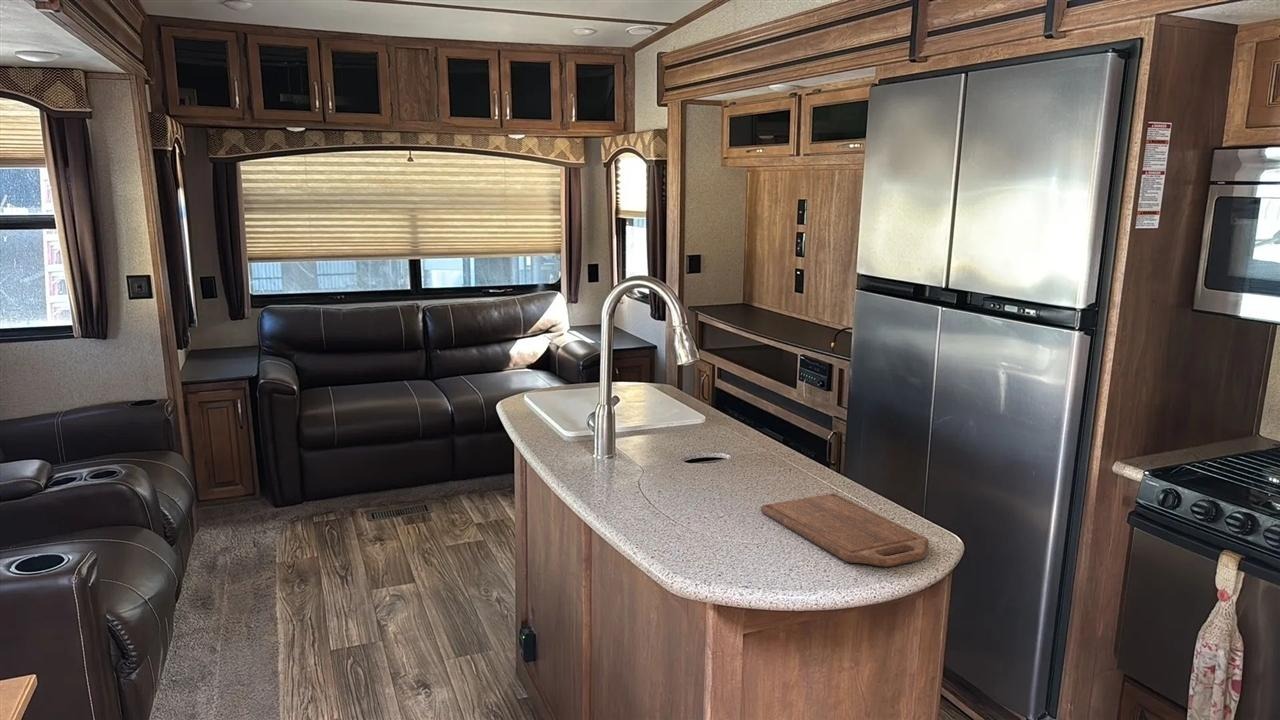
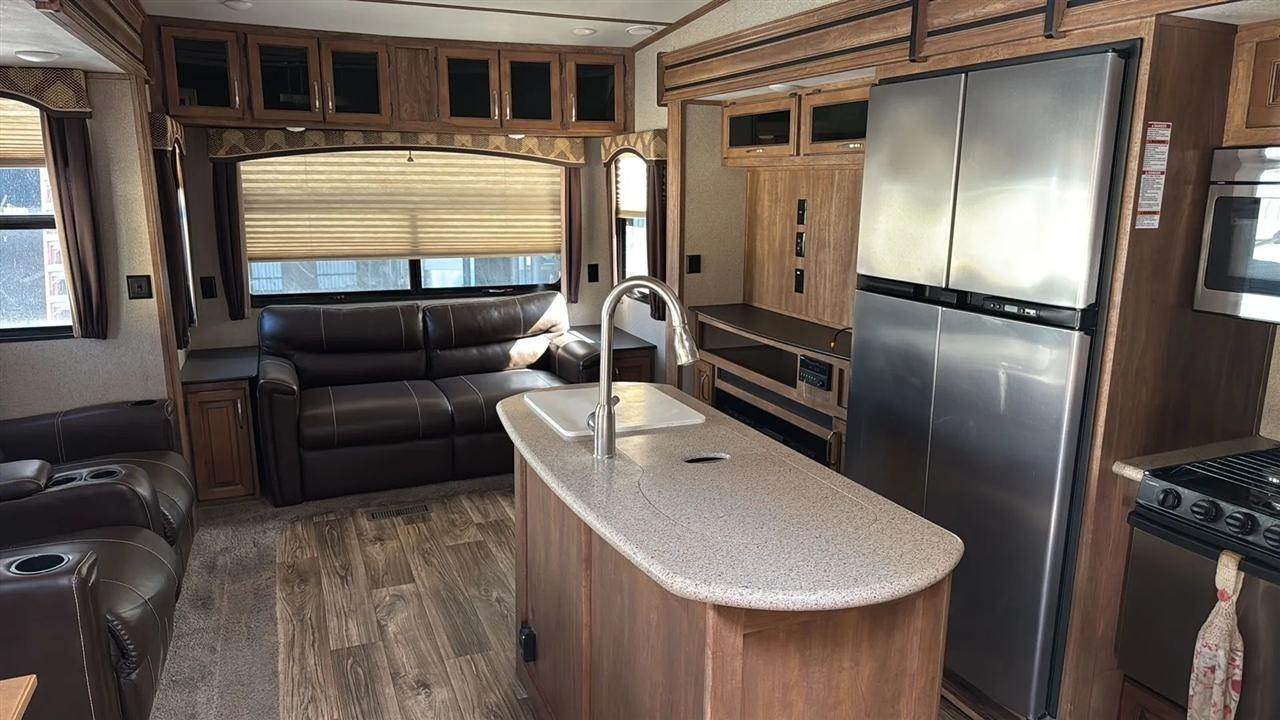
- cutting board (847, 528)
